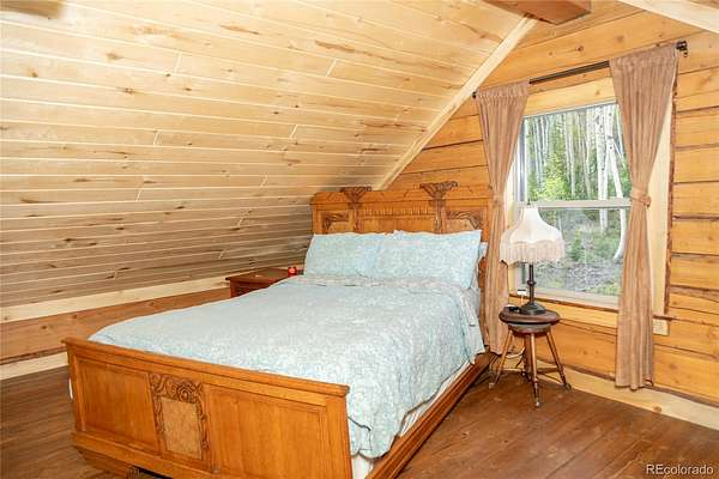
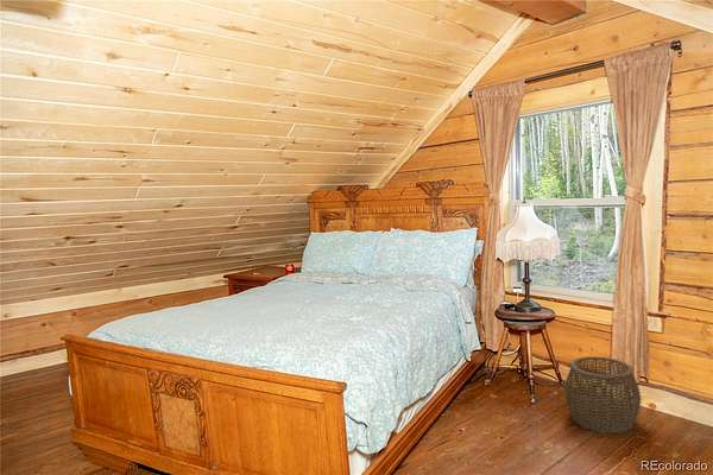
+ woven basket (601, 393)
